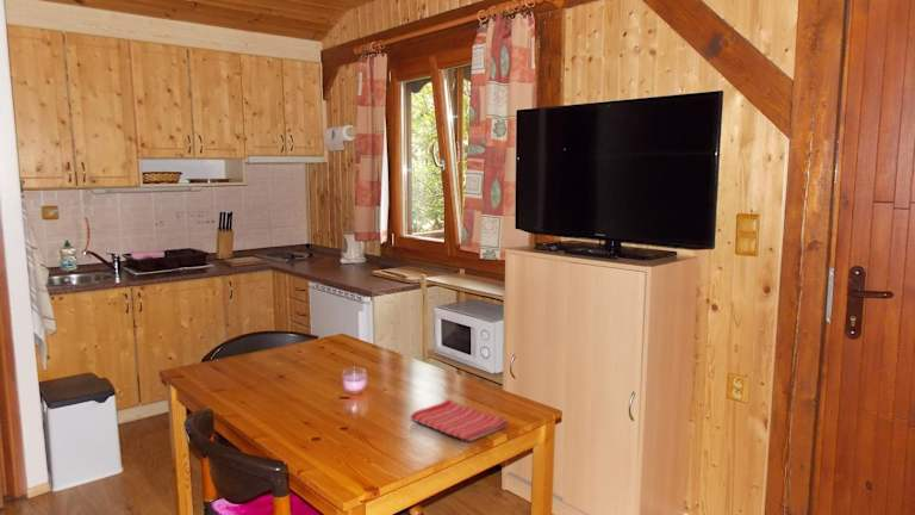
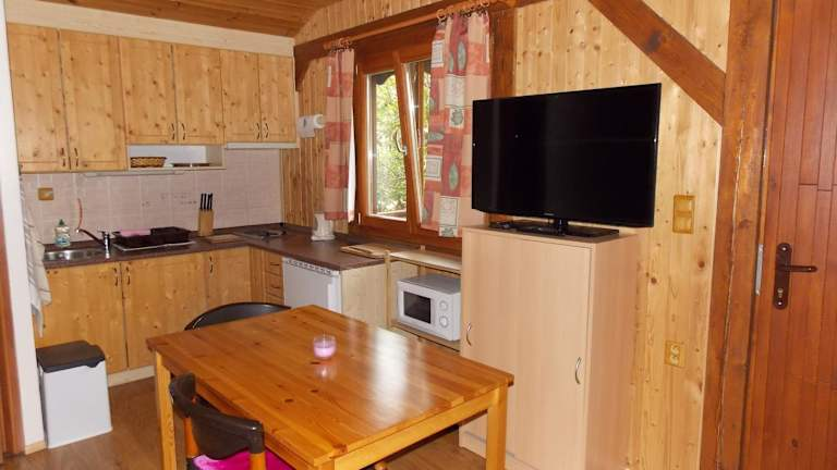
- dish towel (458, 418)
